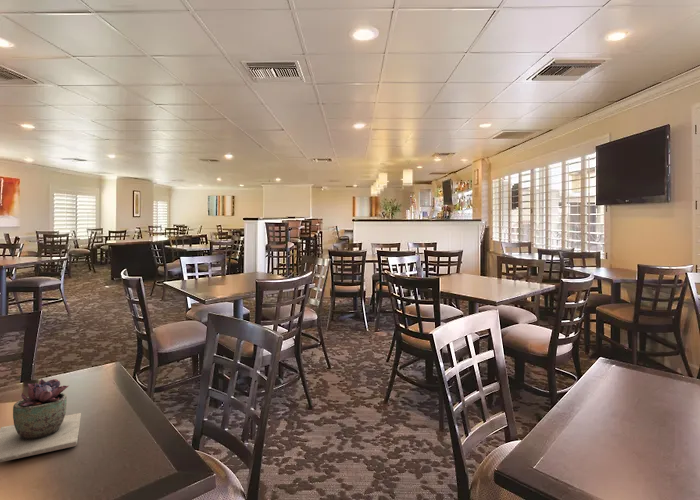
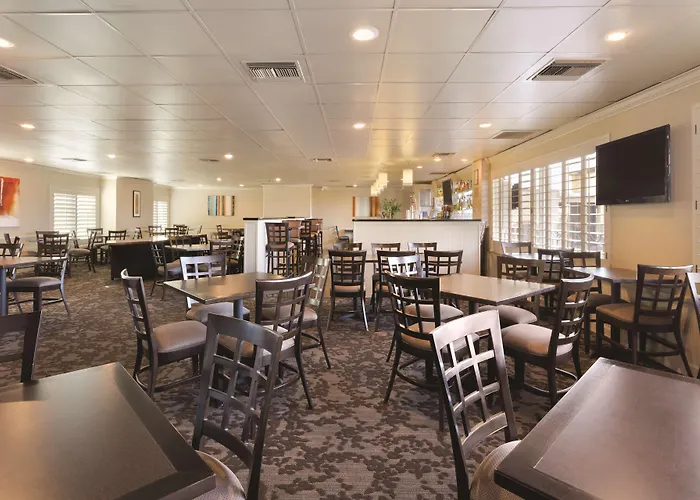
- succulent plant (37, 410)
